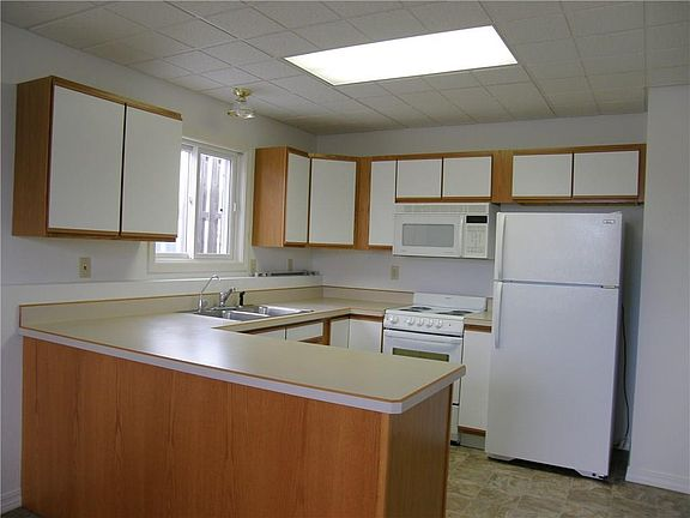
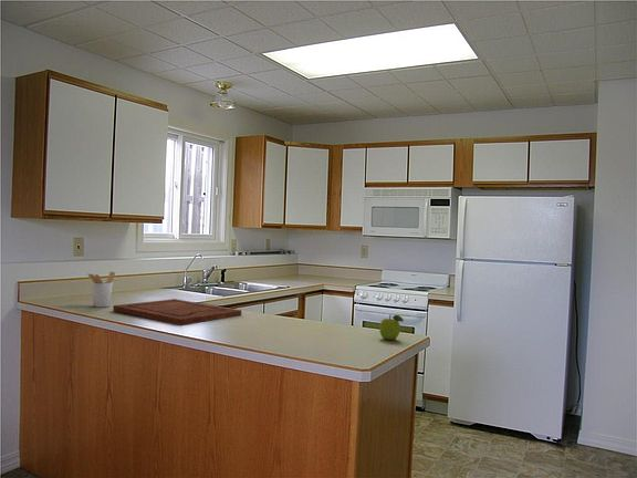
+ utensil holder (100, 289)
+ cutting board (177, 310)
+ fruit (391, 326)
